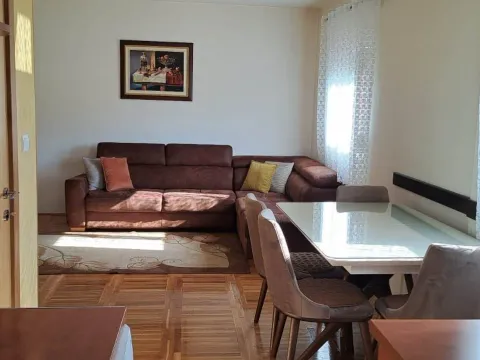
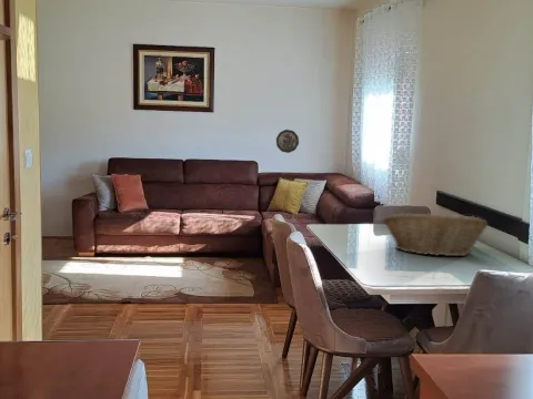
+ decorative plate (286, 141)
+ fruit basket (433, 231)
